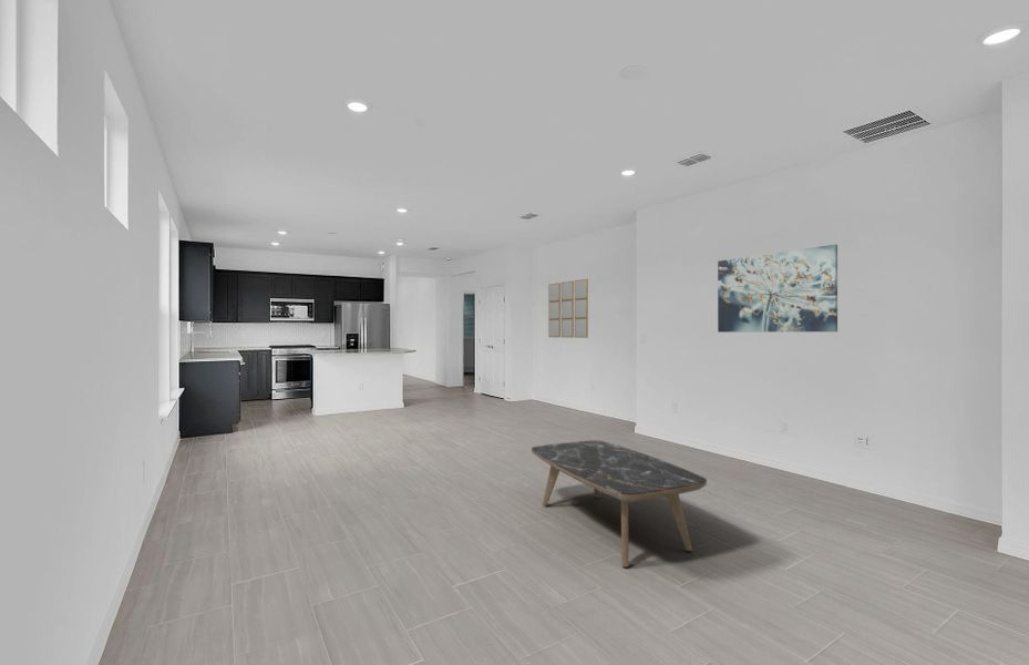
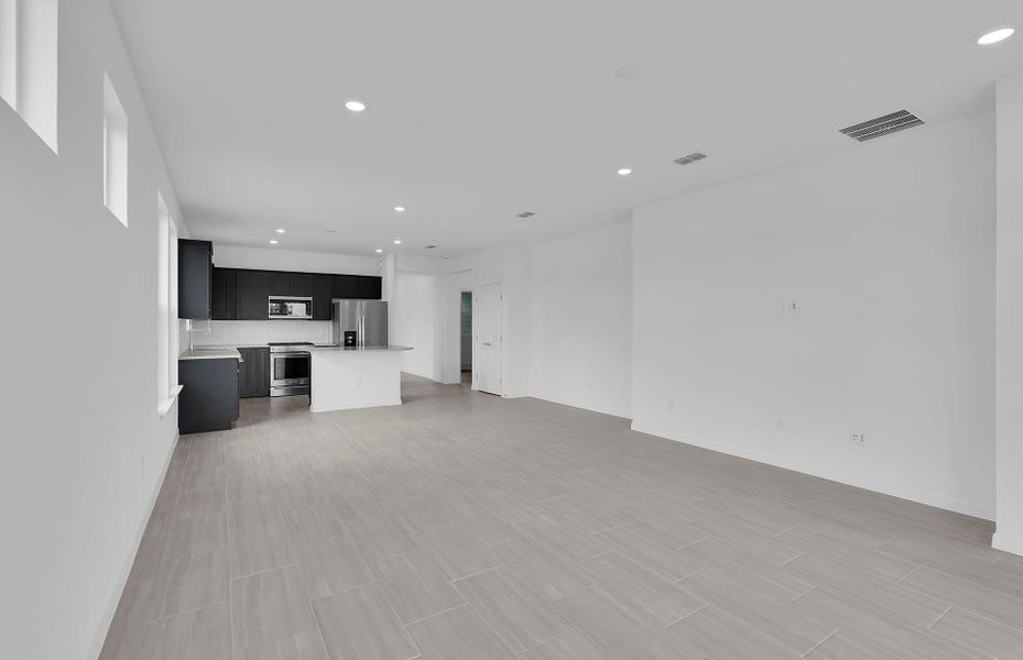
- home mirror (567, 309)
- wall art (771, 293)
- coffee table (608, 493)
